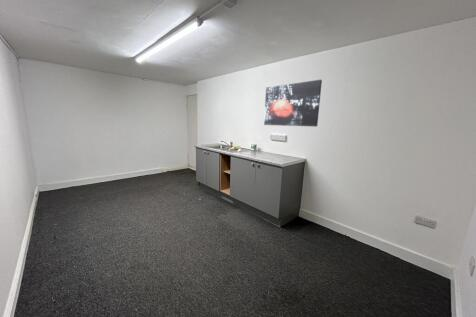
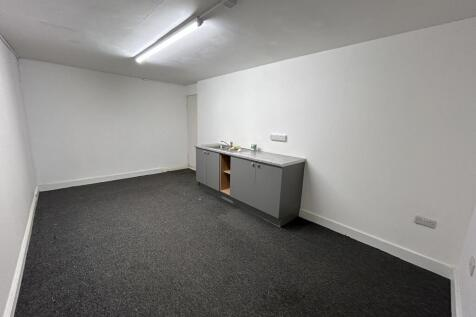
- wall art (289, 105)
